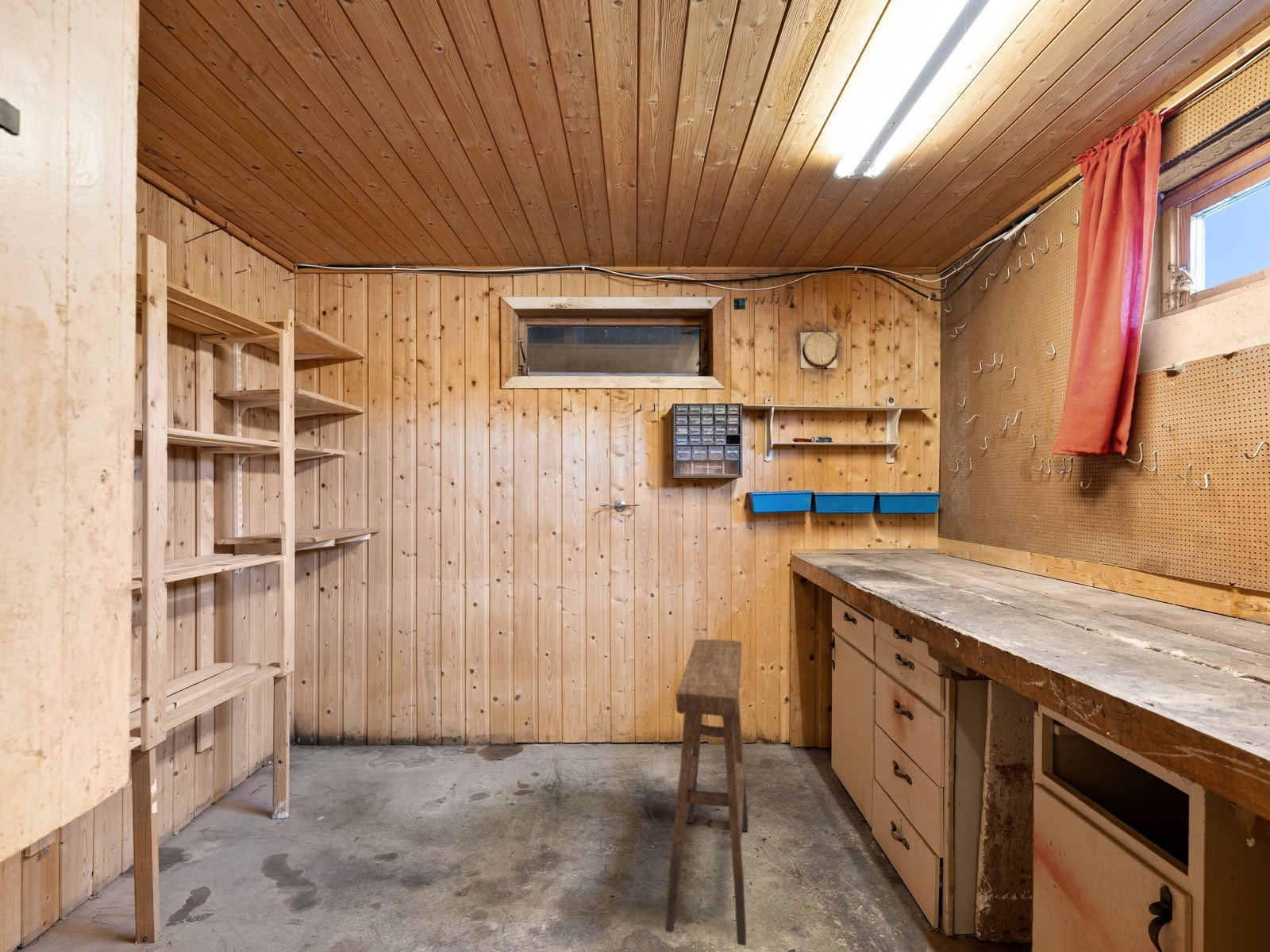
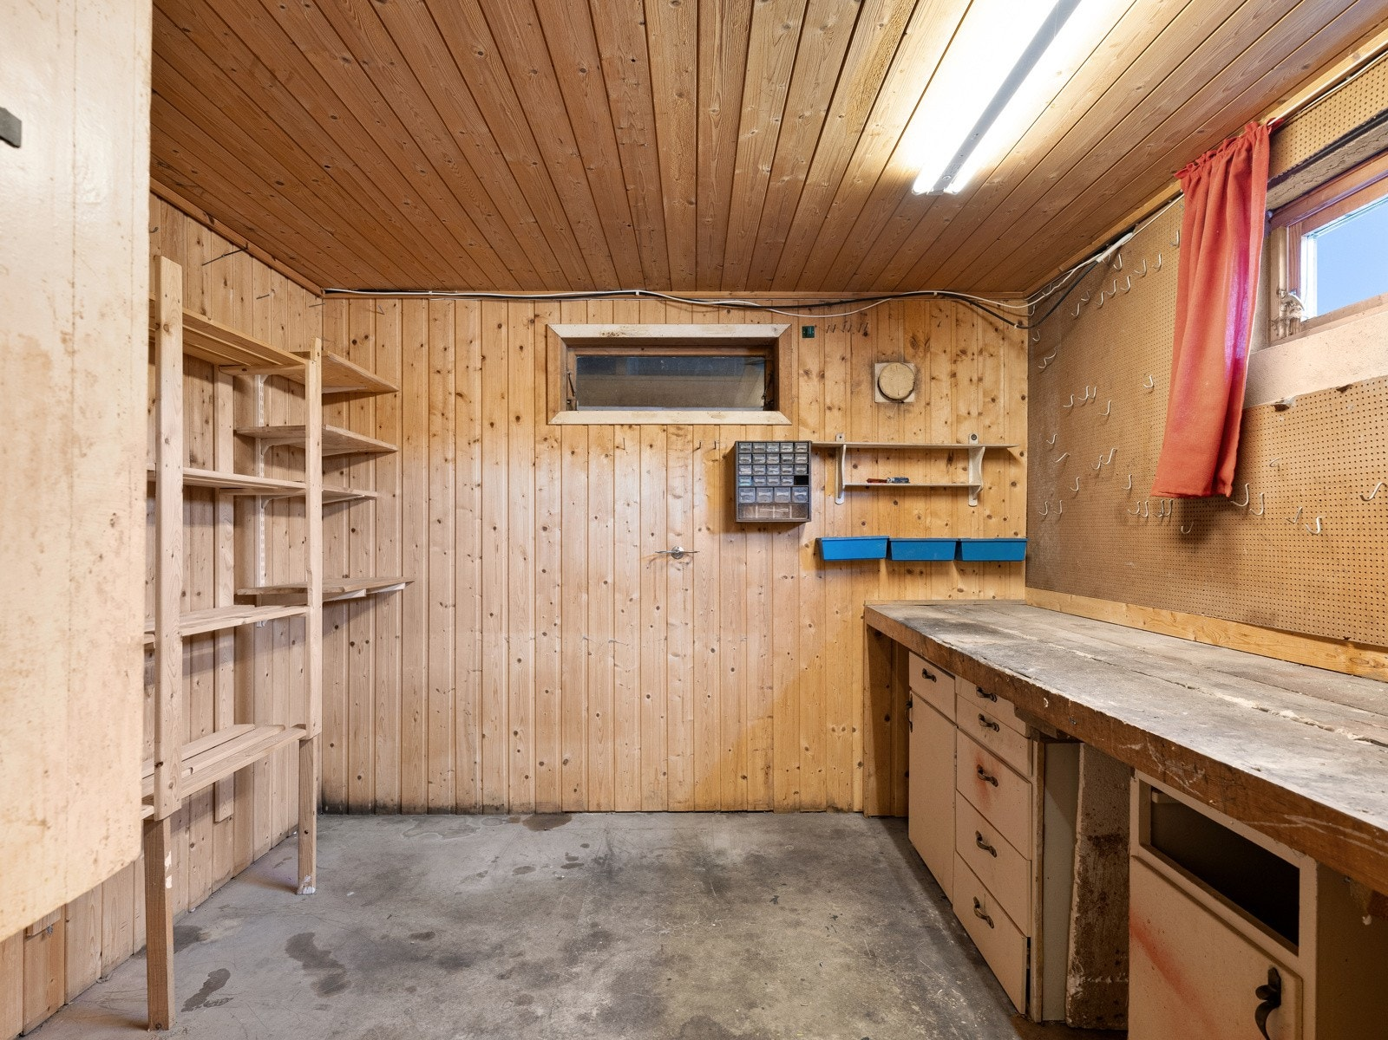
- stool (725, 762)
